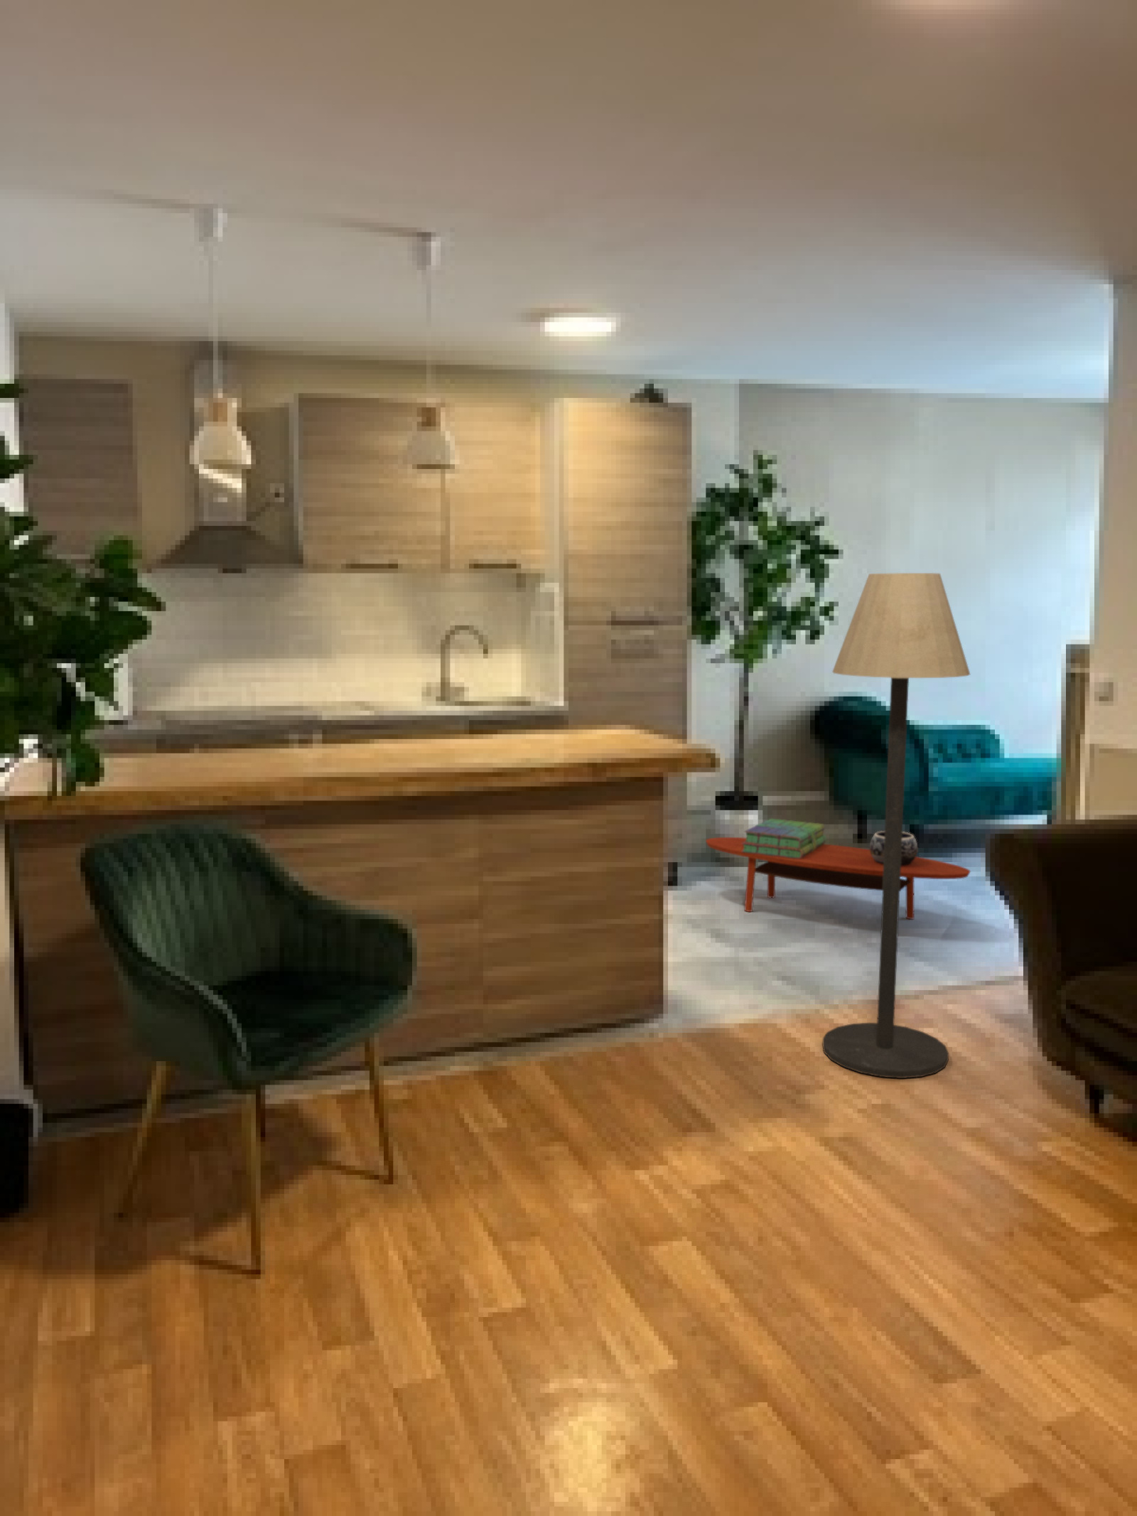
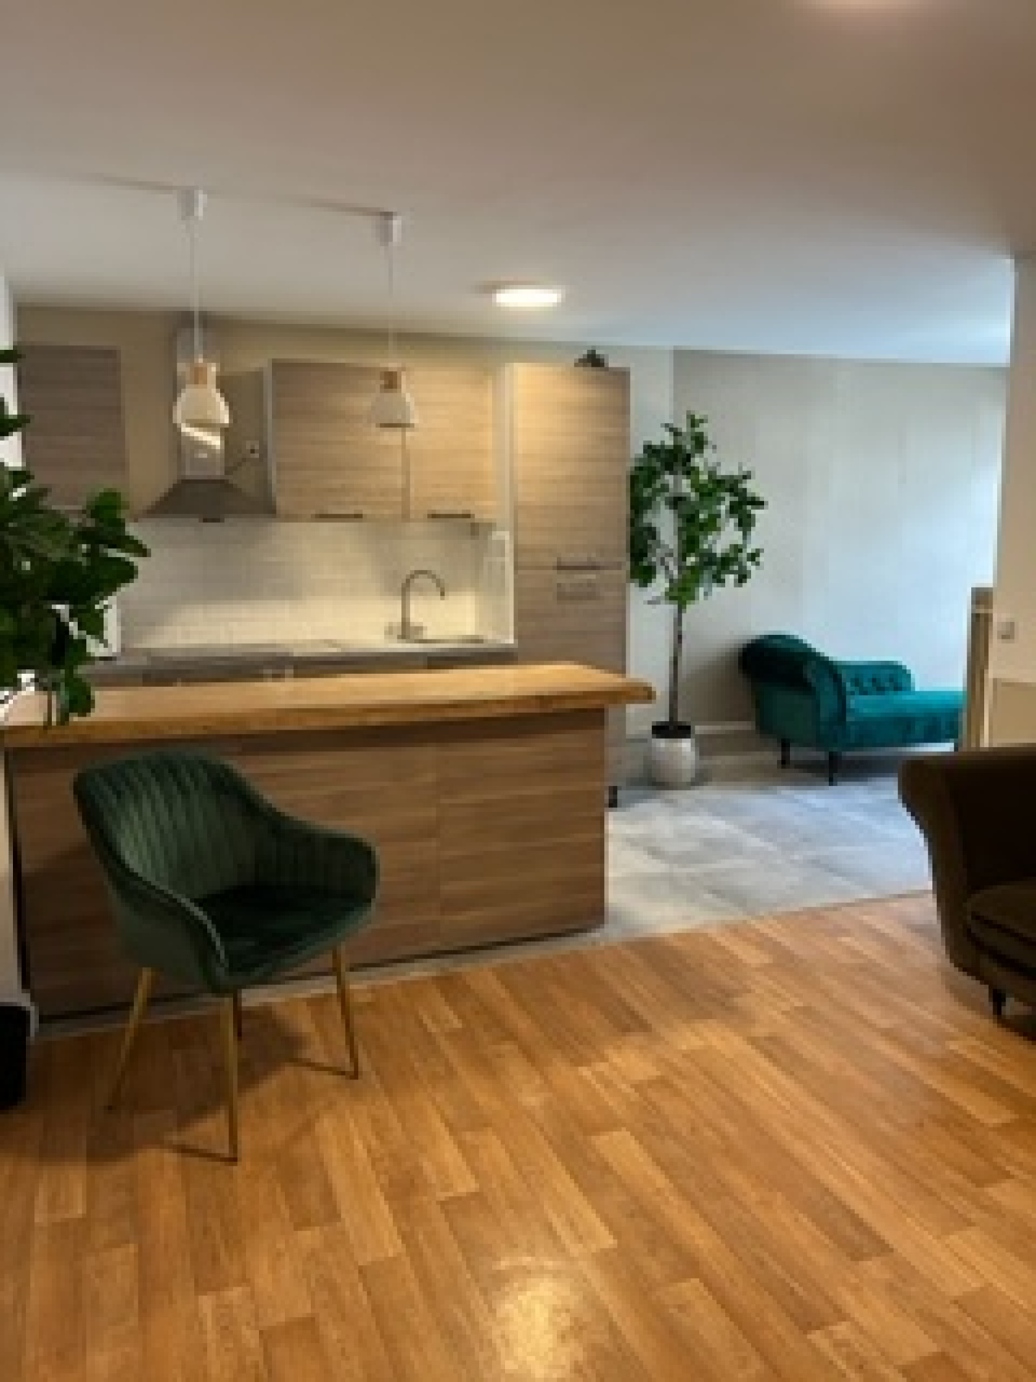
- coffee table (829, 884)
- floor lamp (895, 821)
- decorative bowl (902, 847)
- stack of books (785, 836)
